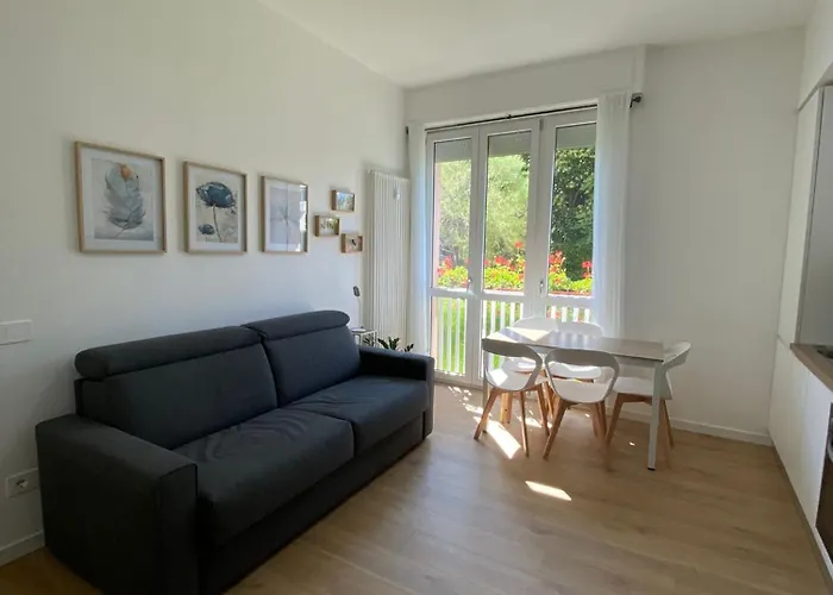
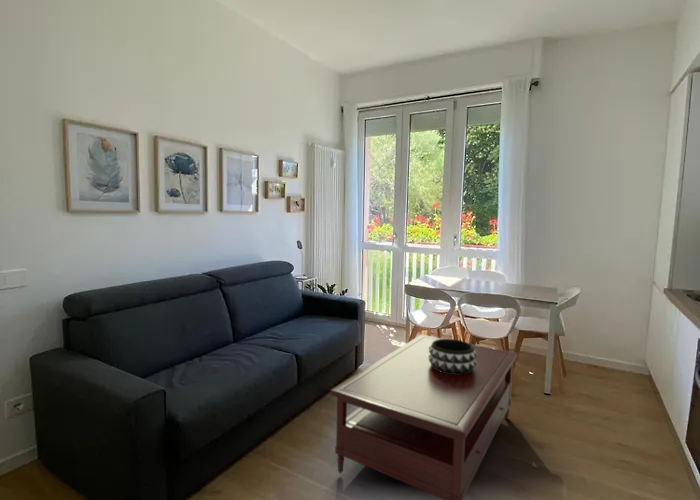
+ coffee table (435, 406)
+ decorative bowl (452, 355)
